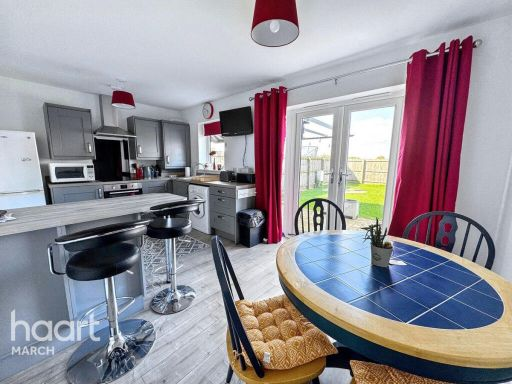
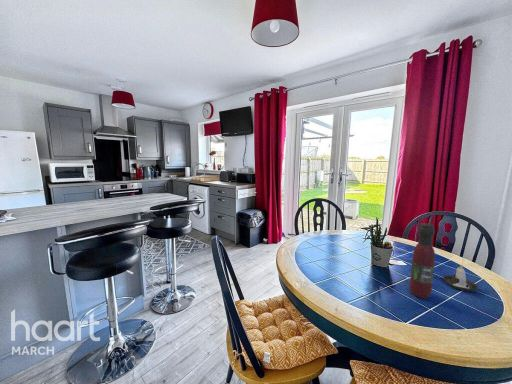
+ wine bottle (423, 260)
+ candle (461, 275)
